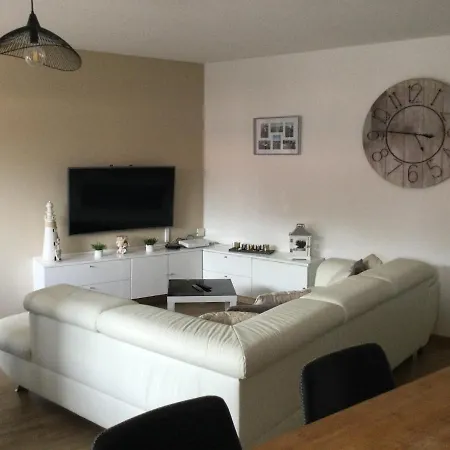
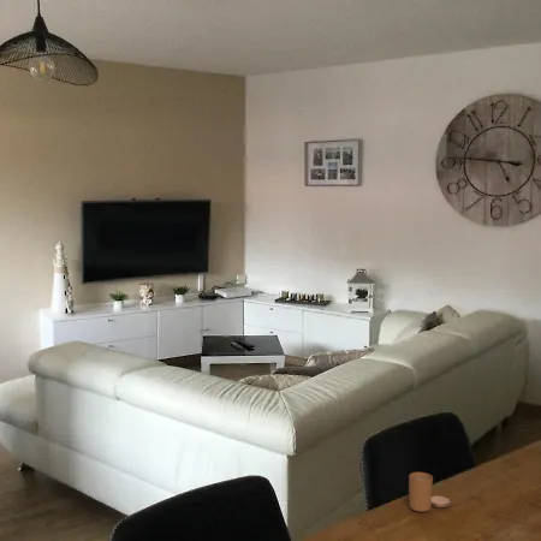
+ candle (429, 489)
